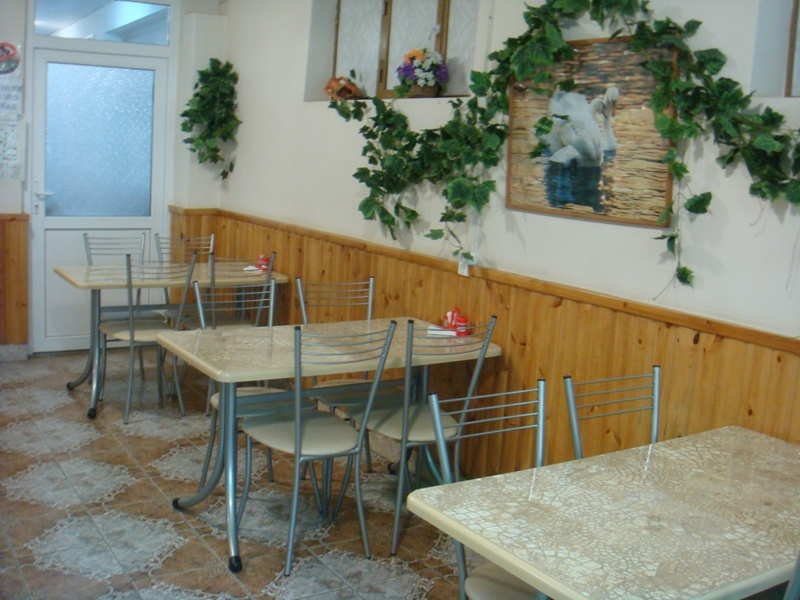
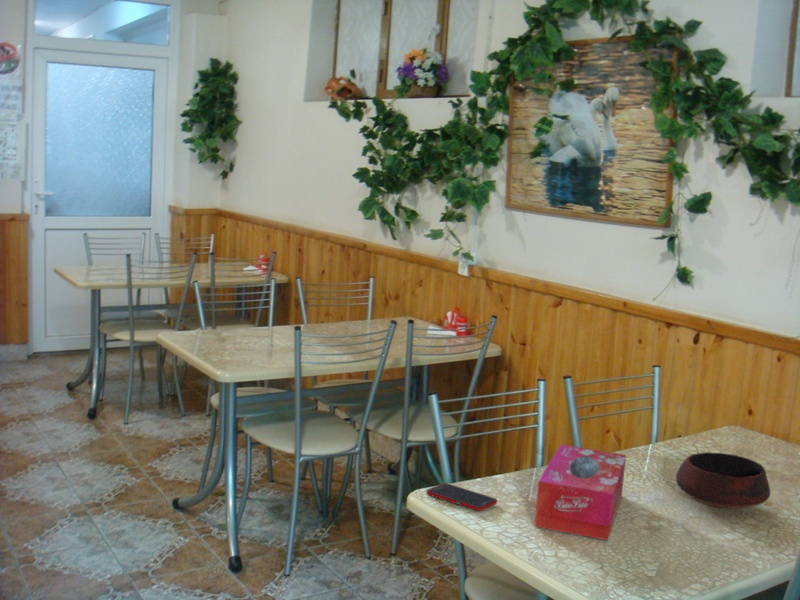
+ tissue box (582, 488)
+ cell phone (461, 496)
+ bowl (722, 483)
